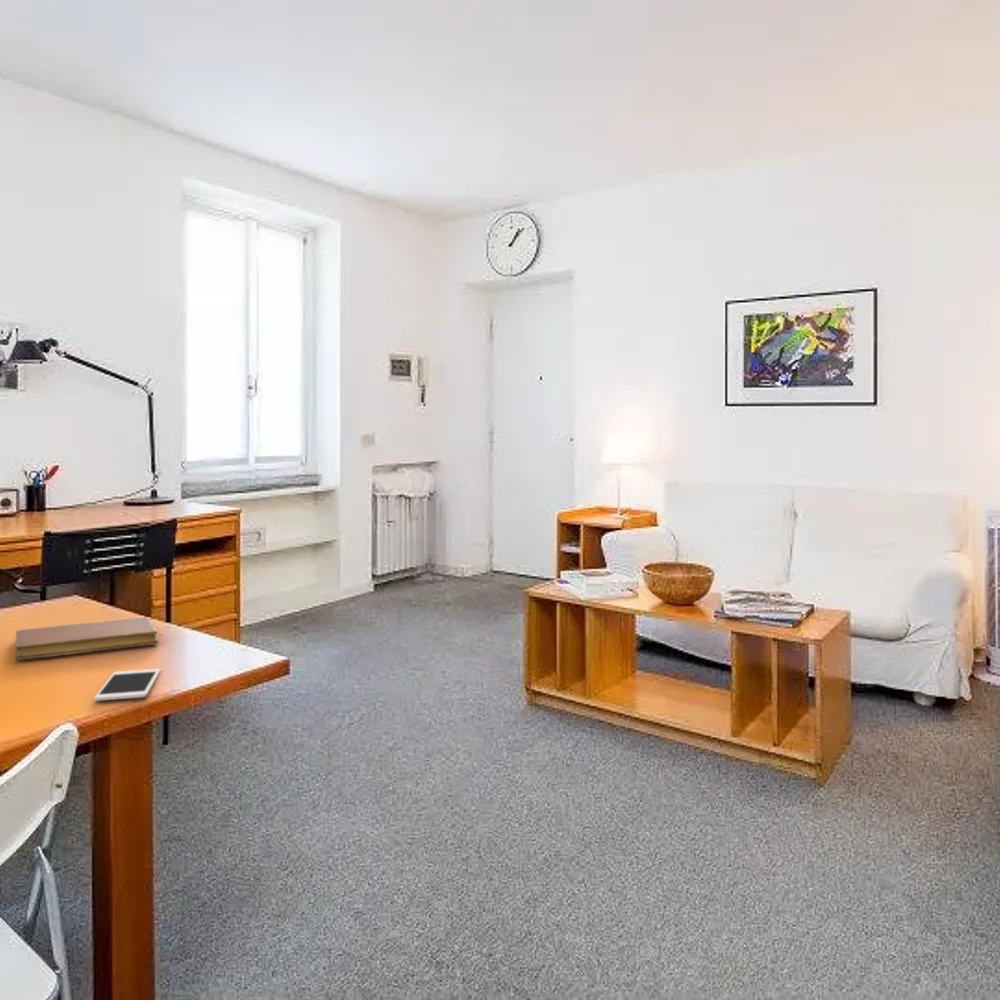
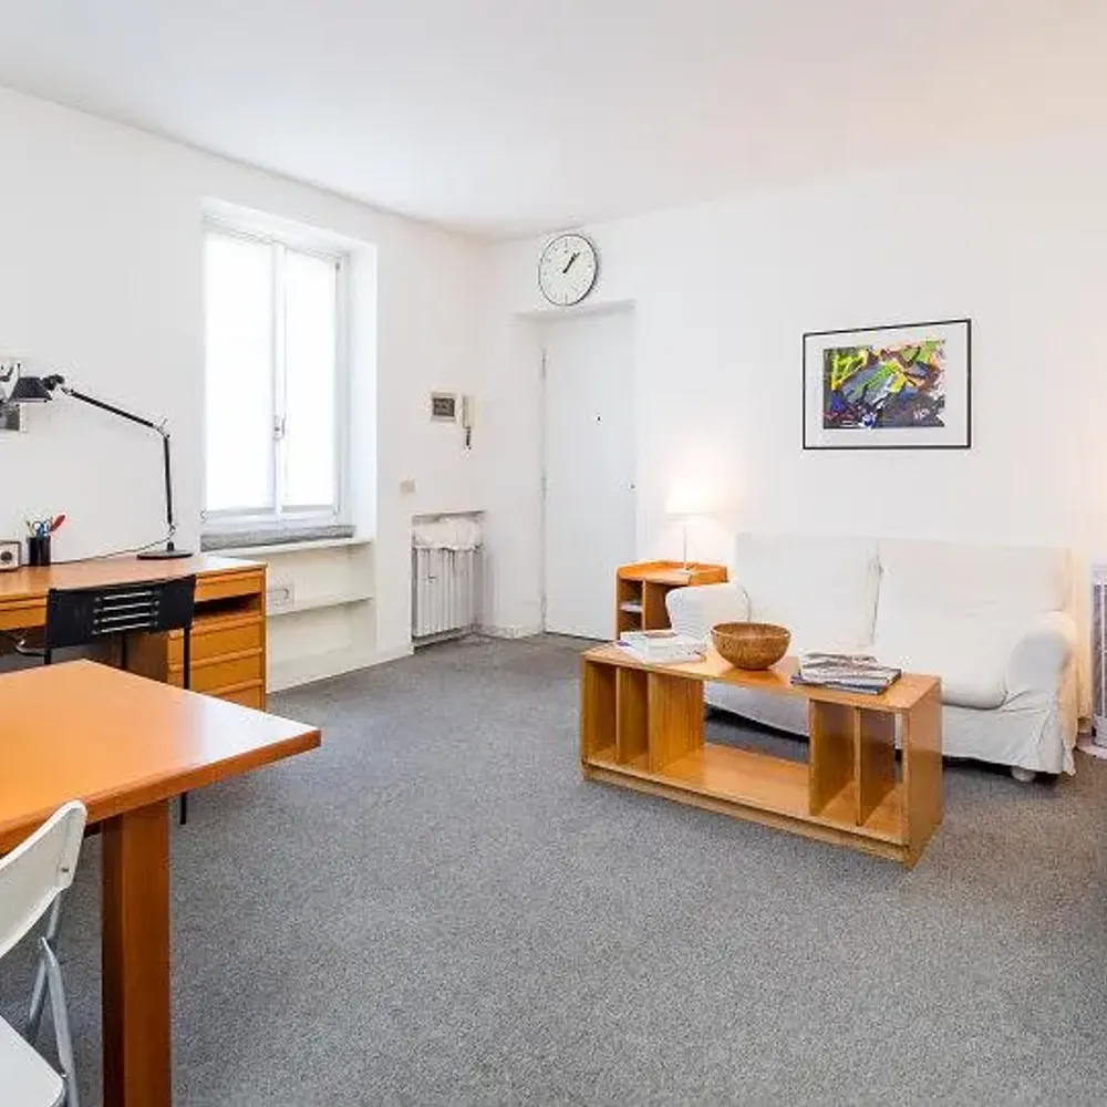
- notebook (87, 636)
- cell phone (129, 683)
